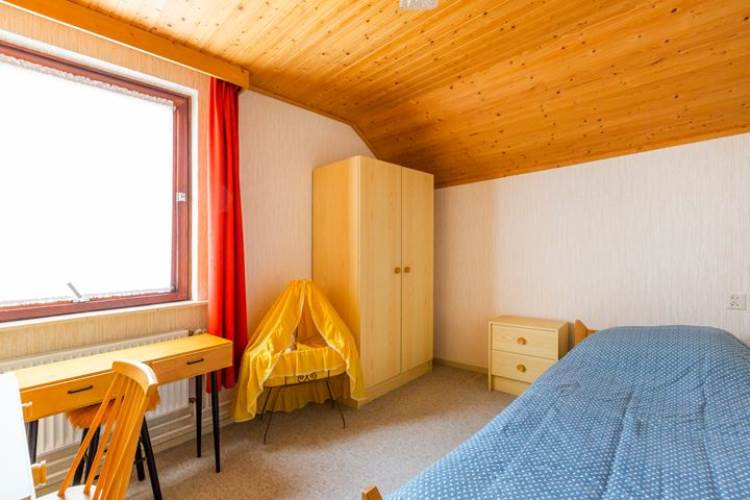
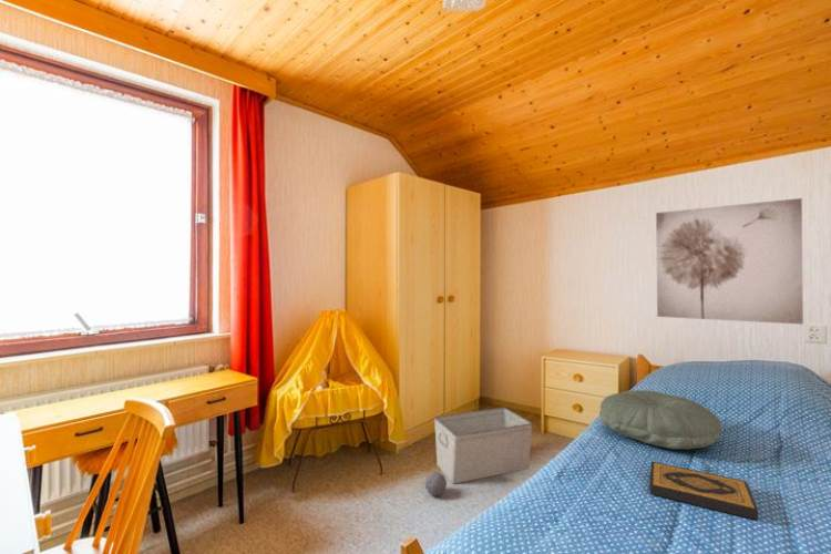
+ hardback book (698, 488)
+ pillow (656, 416)
+ wall art (722, 263)
+ ball (435, 483)
+ storage bin (482, 443)
